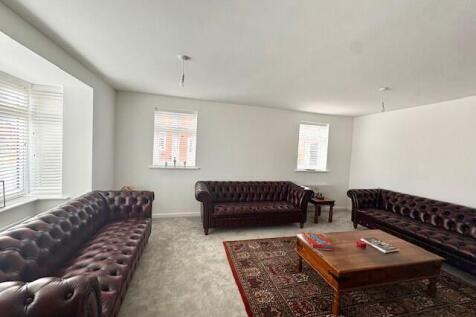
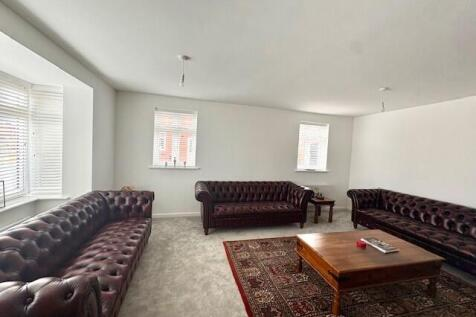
- snack box (316, 240)
